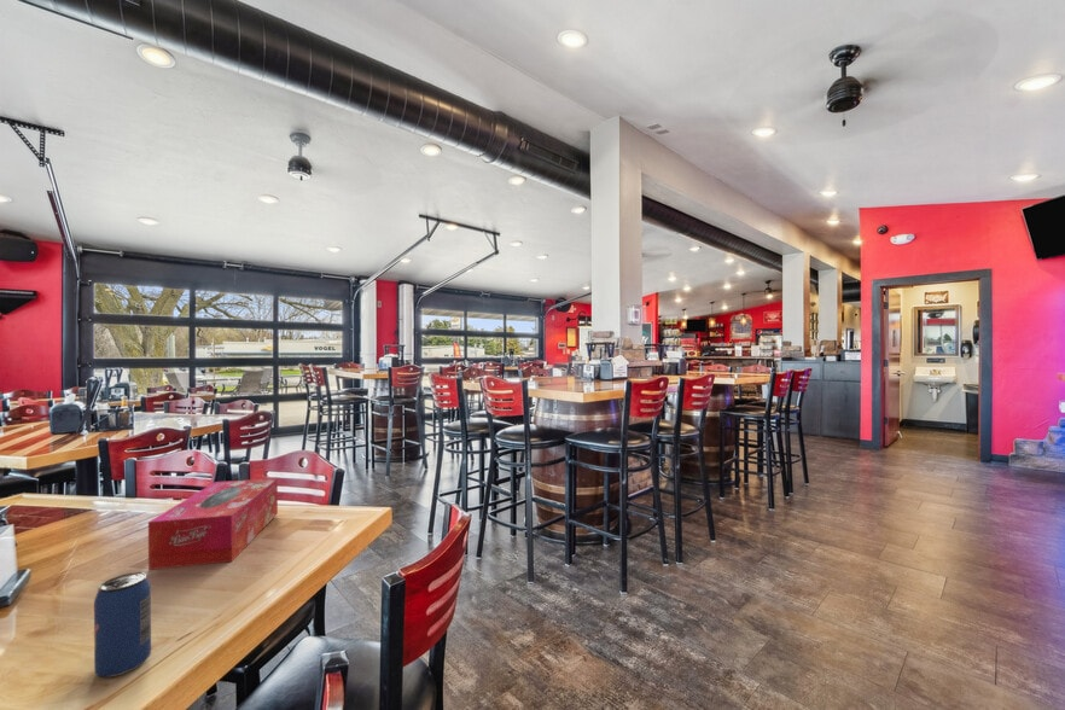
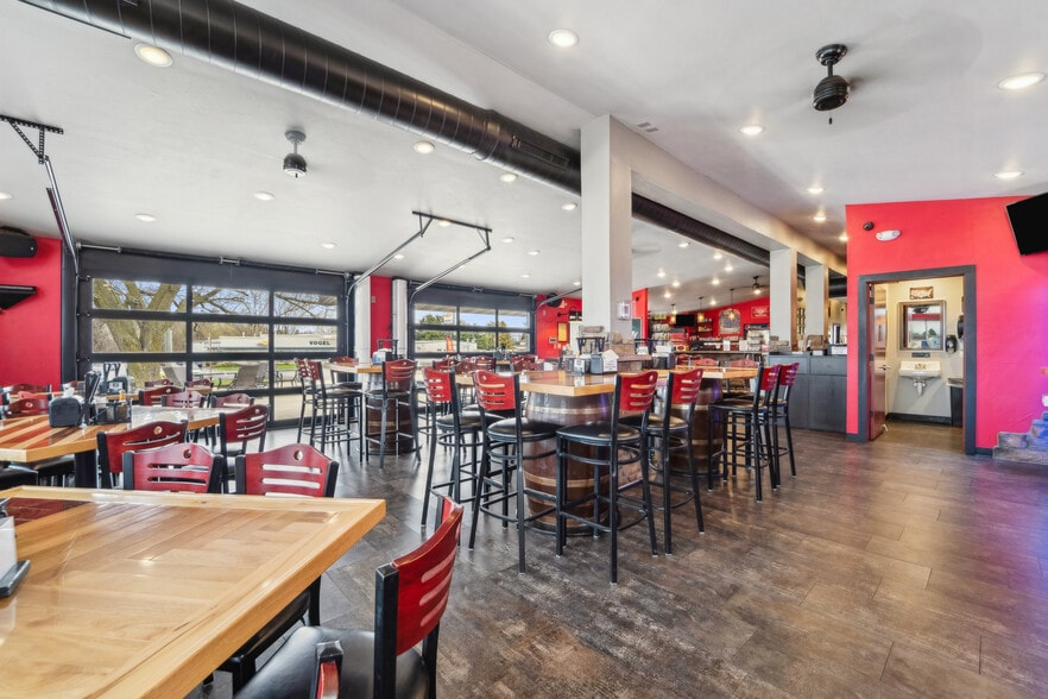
- tissue box (222, 517)
- beverage can (123, 622)
